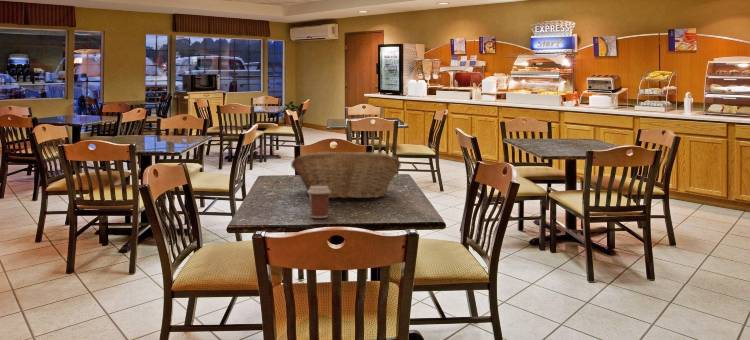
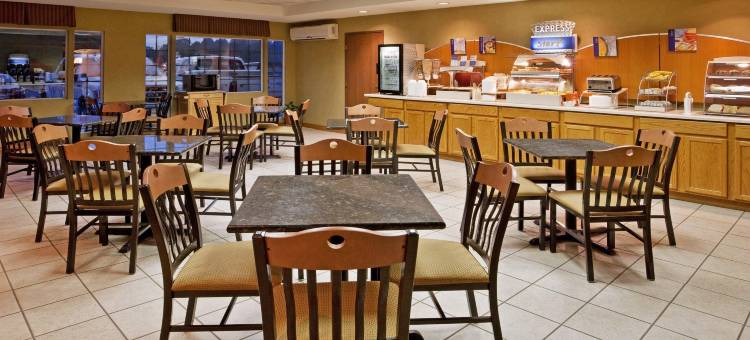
- coffee cup (319, 201)
- fruit basket (346, 173)
